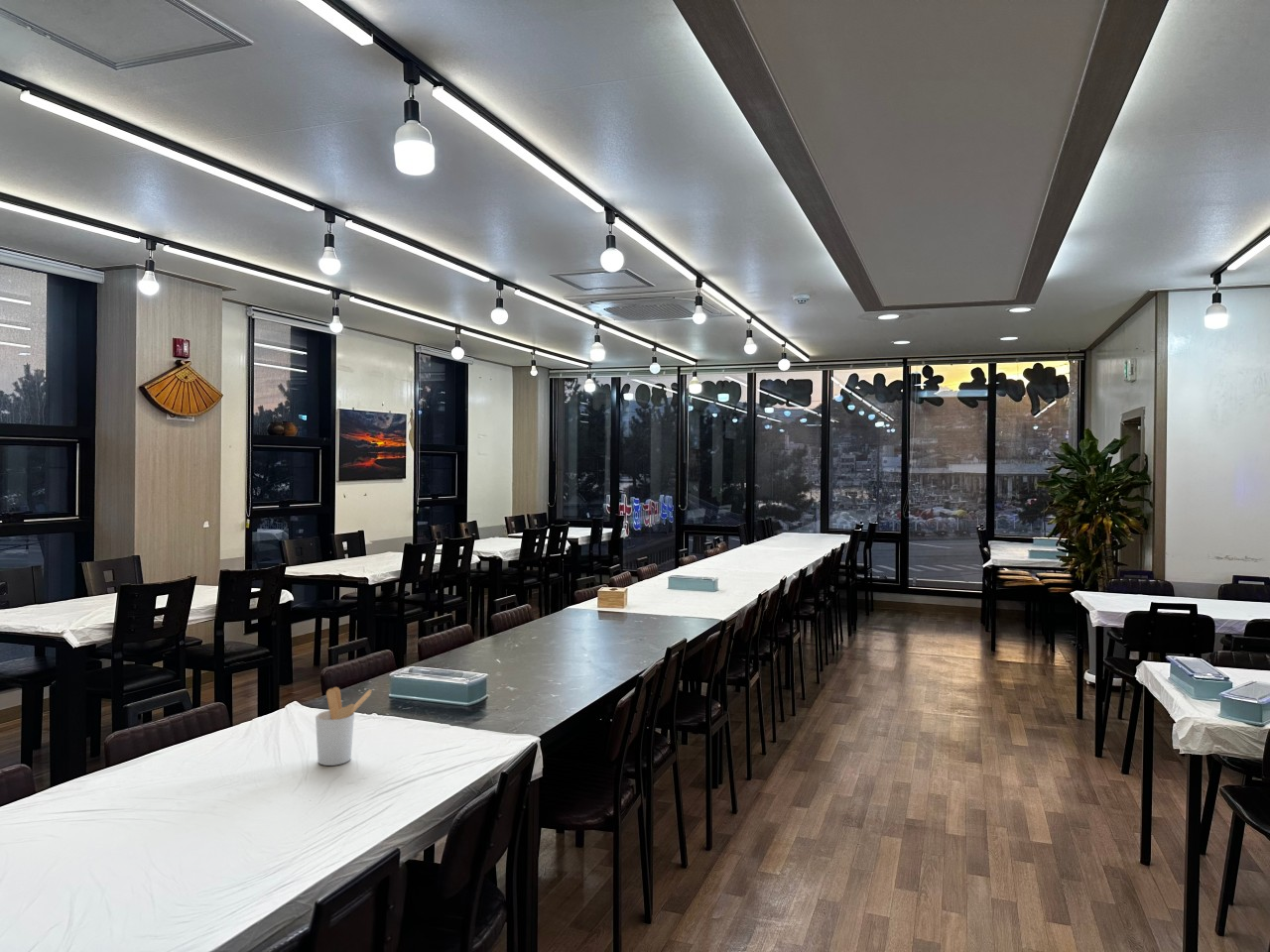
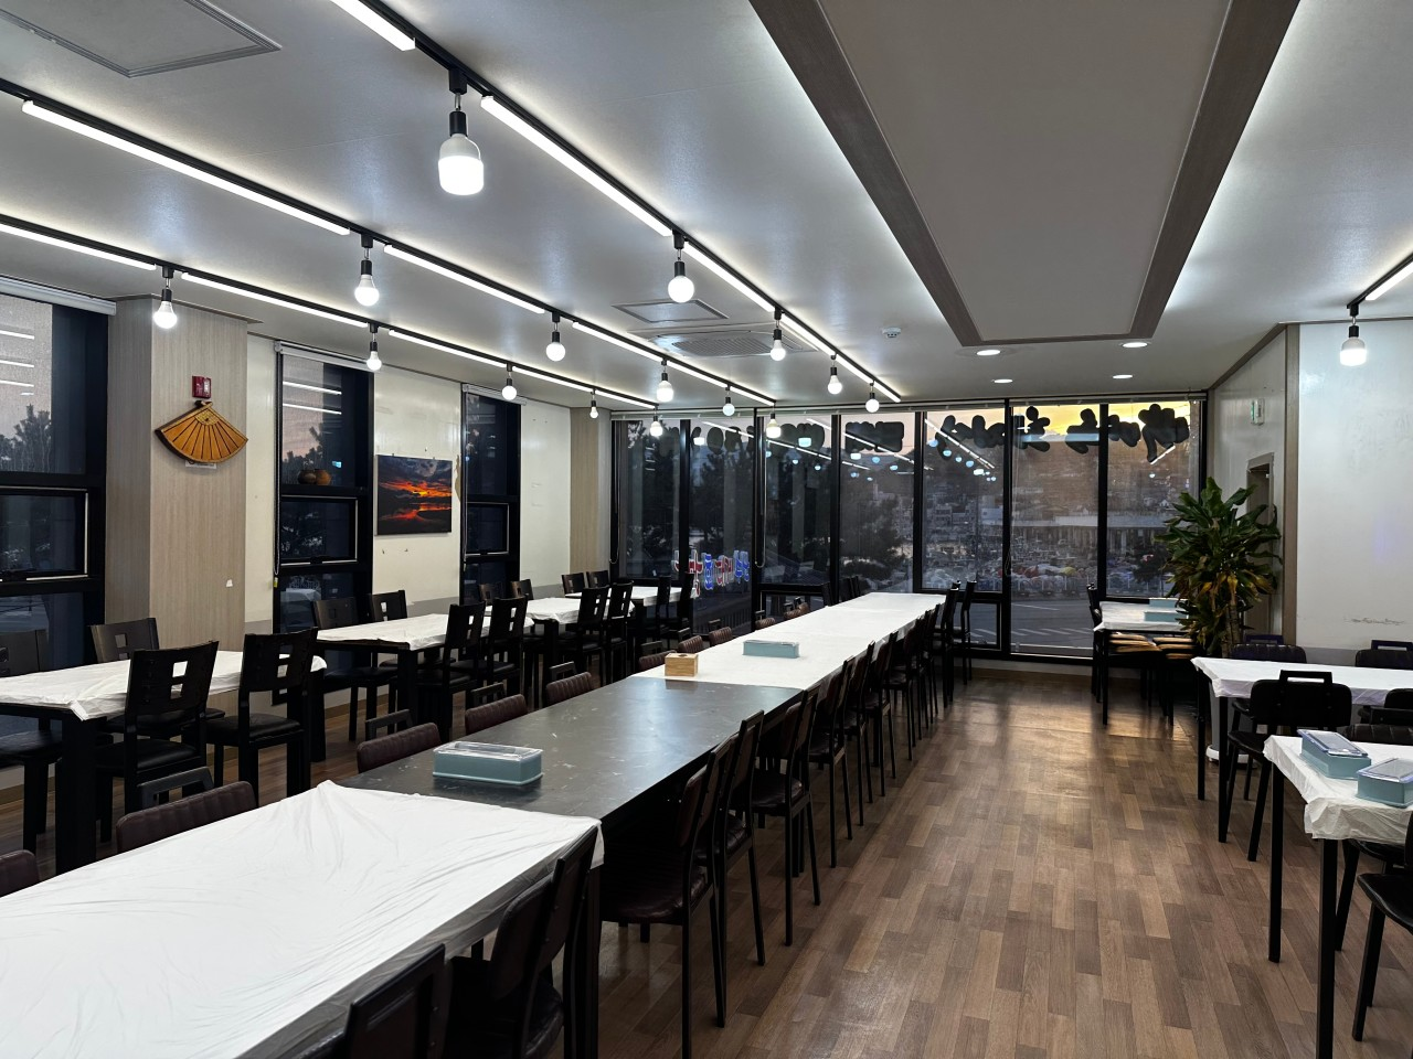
- utensil holder (344, 724)
